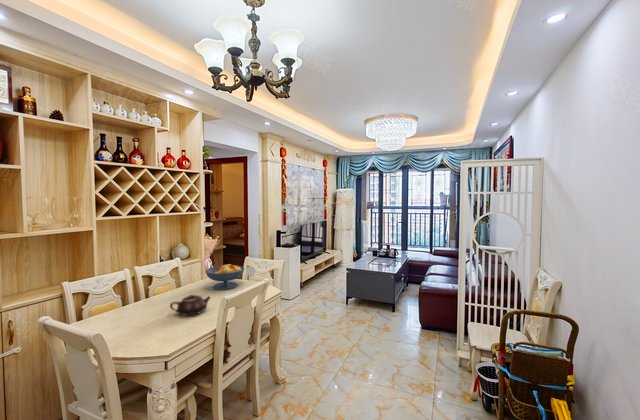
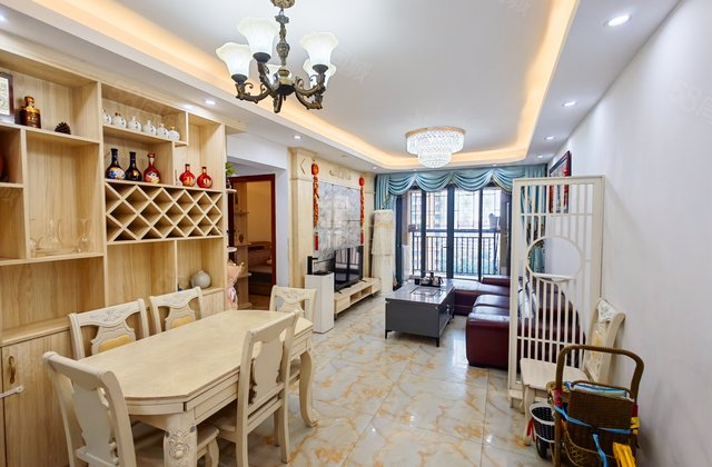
- teapot (191, 303)
- fruit bowl (225, 274)
